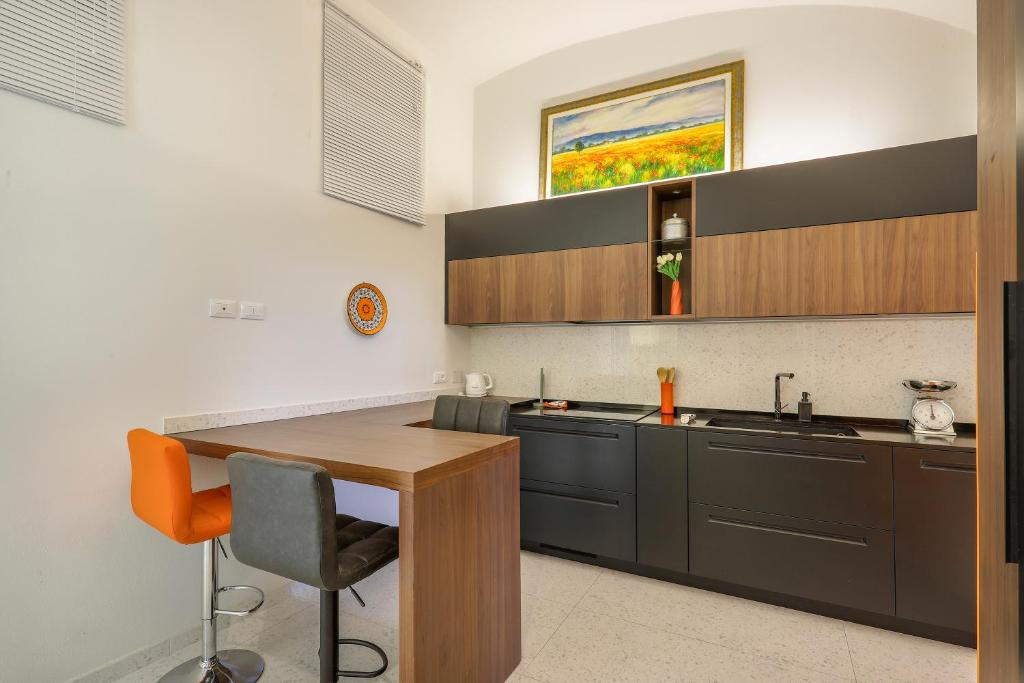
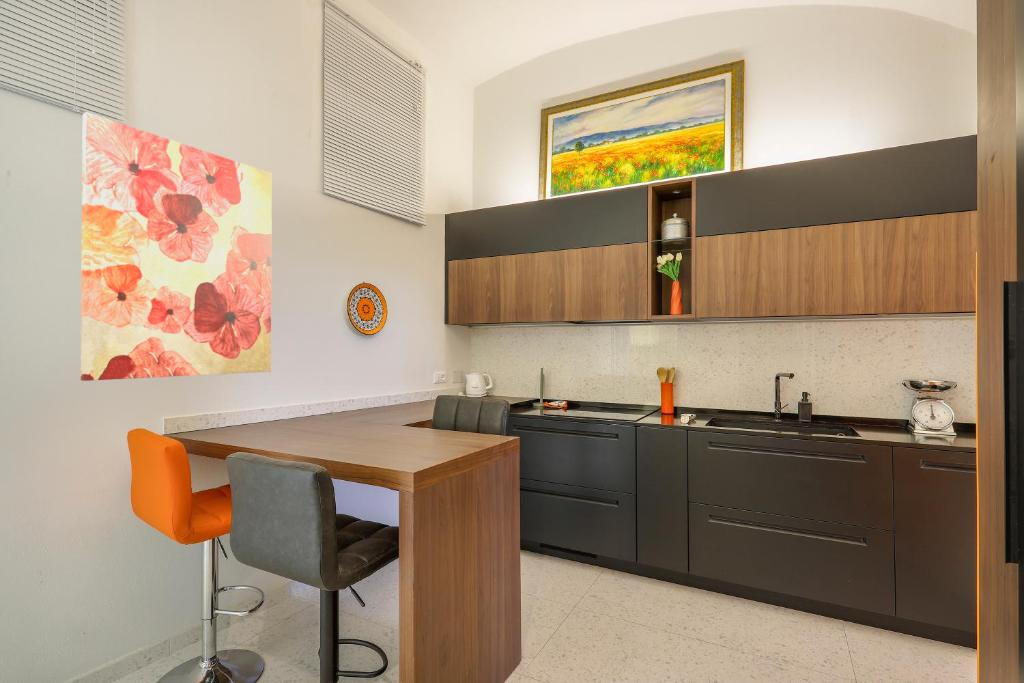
+ wall art (190, 261)
